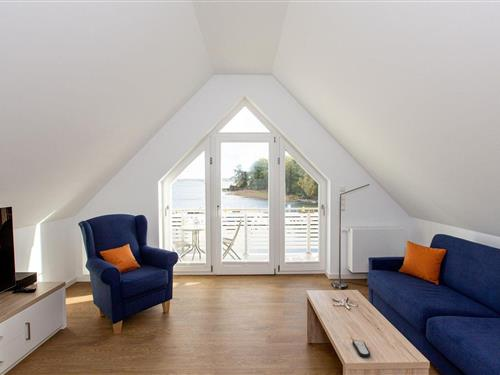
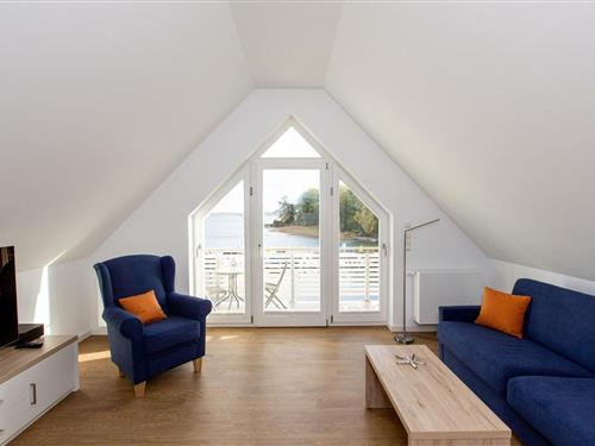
- remote control (361, 348)
